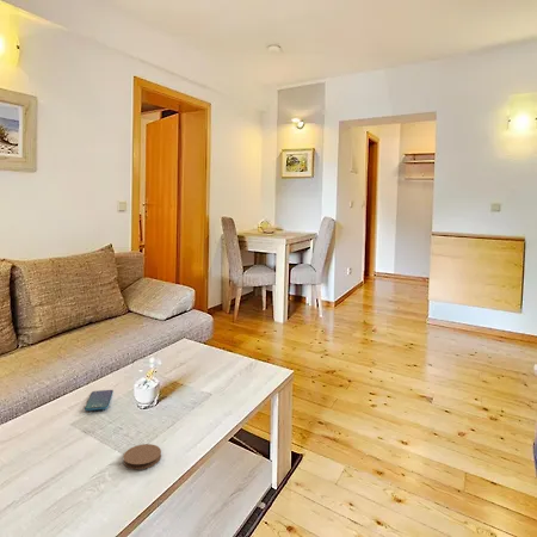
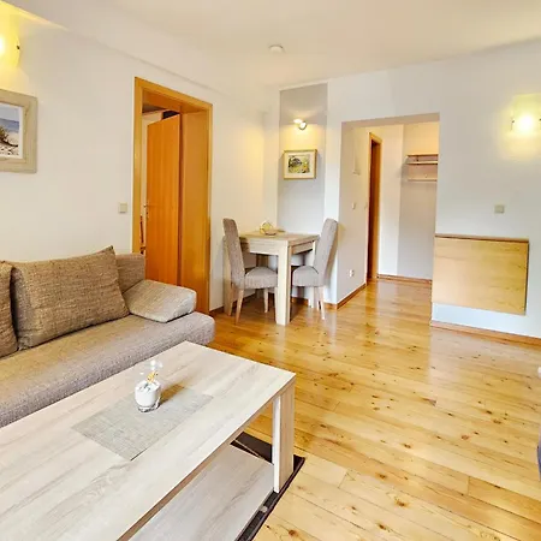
- smartphone (99, 399)
- coaster (142, 456)
